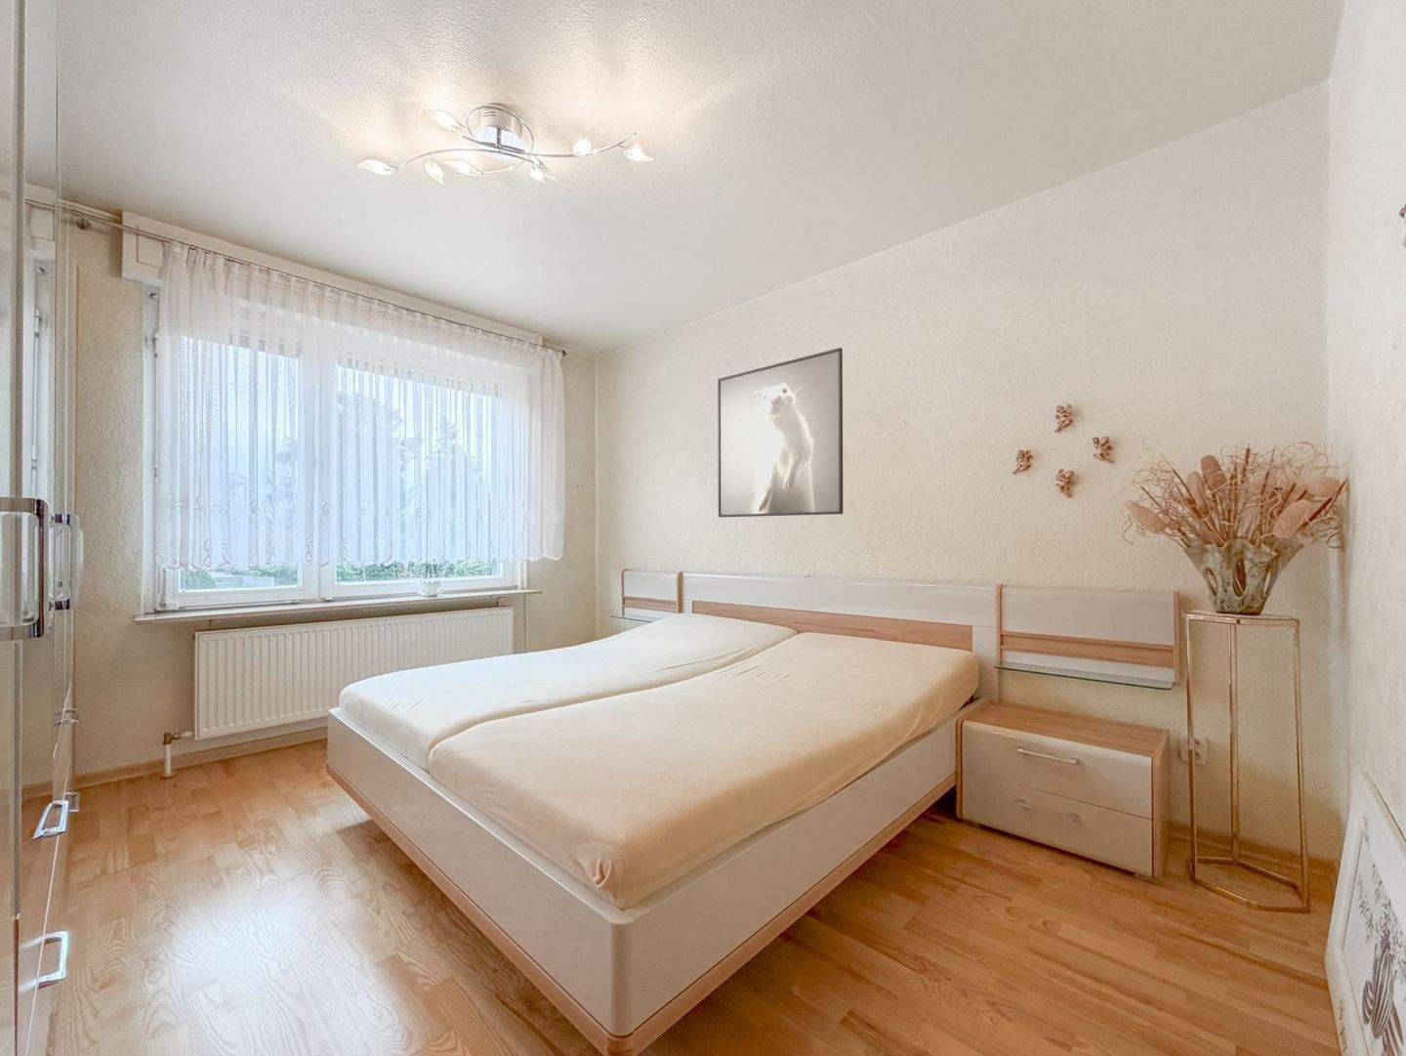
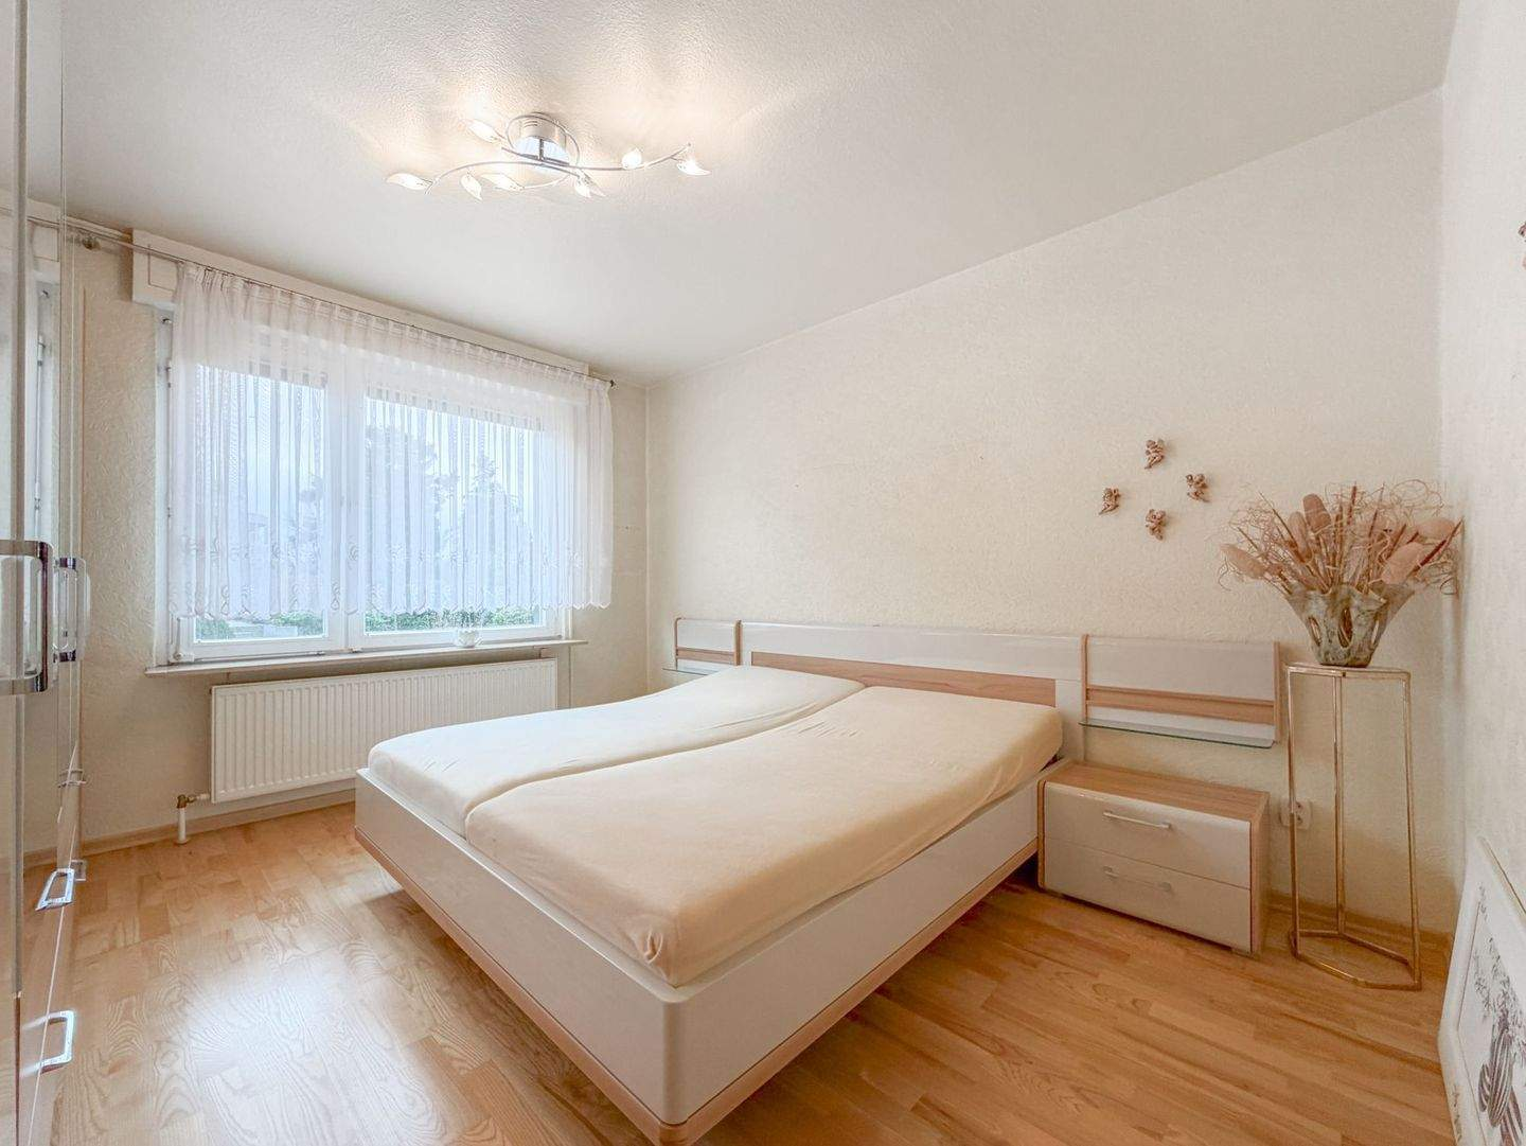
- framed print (774, 439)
